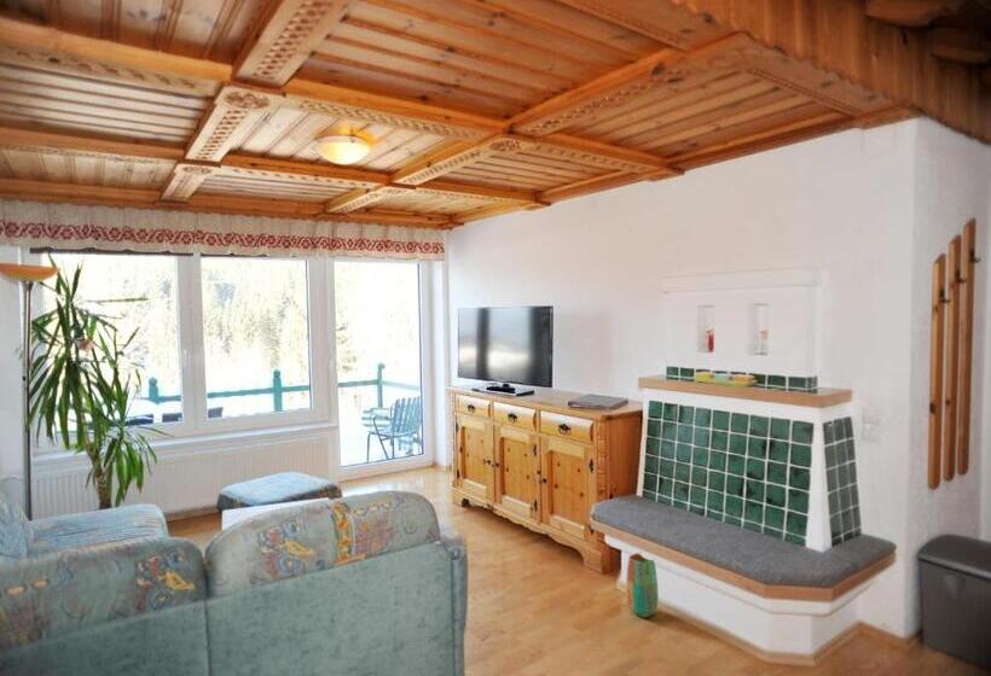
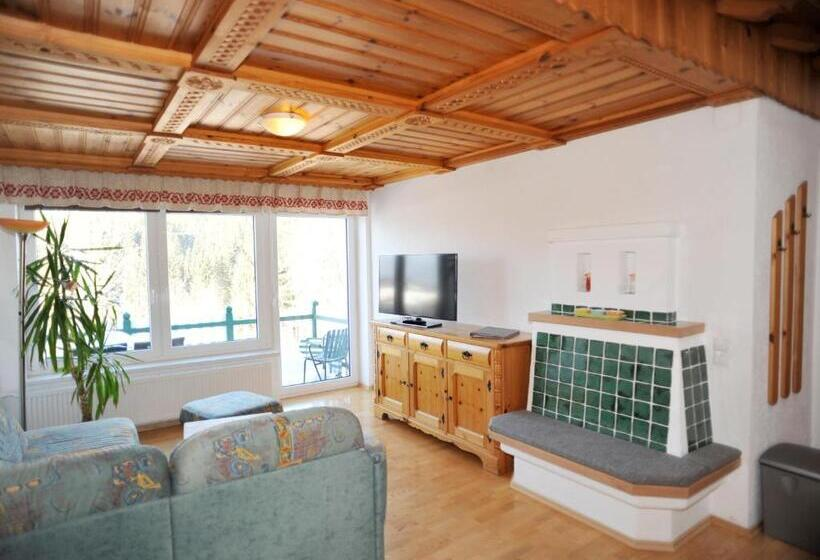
- vase (642, 585)
